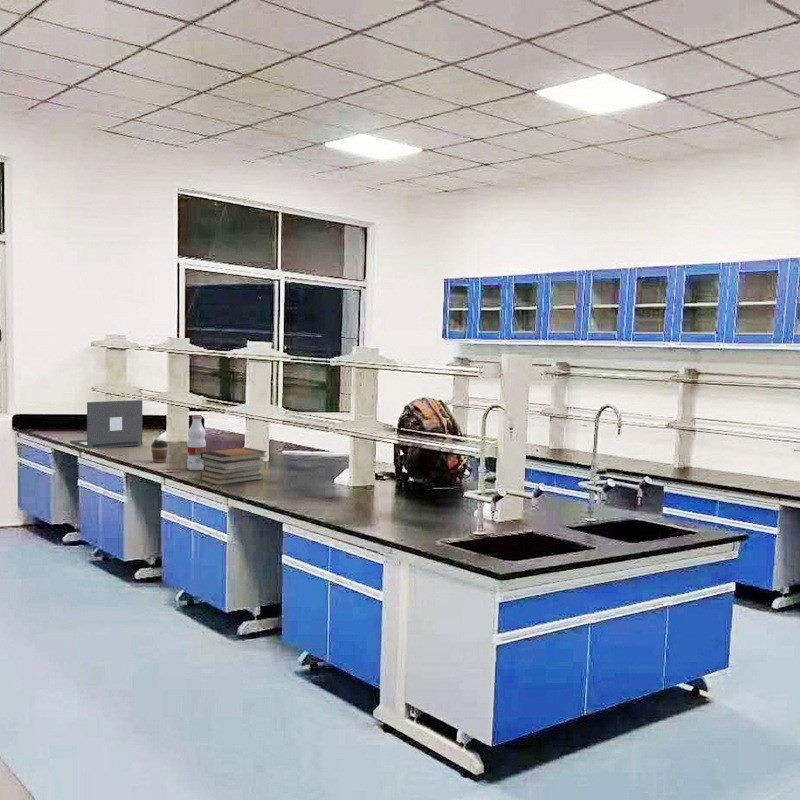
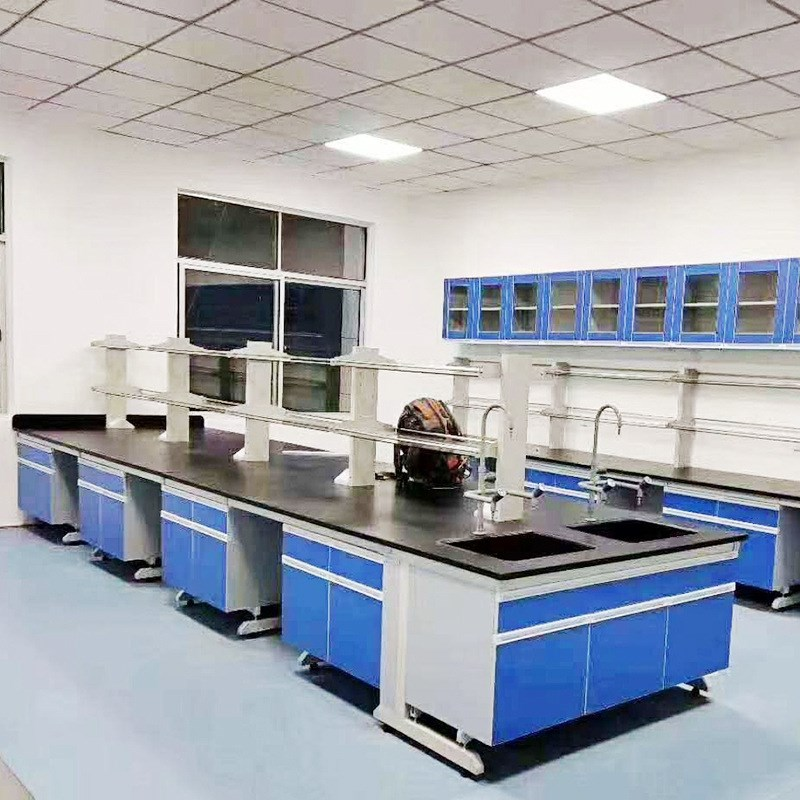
- laptop (106, 421)
- coffee cup (159, 450)
- book stack (233, 465)
- beverage bottle (196, 442)
